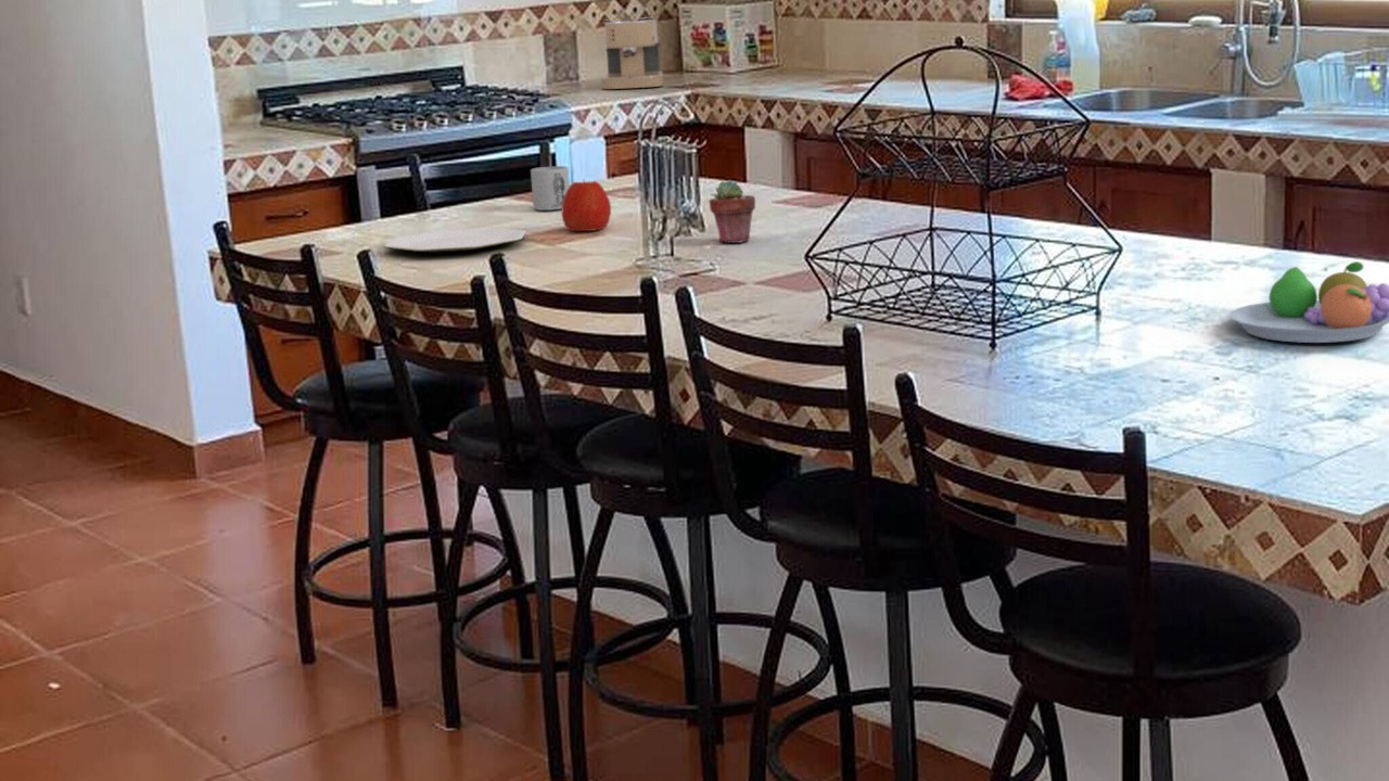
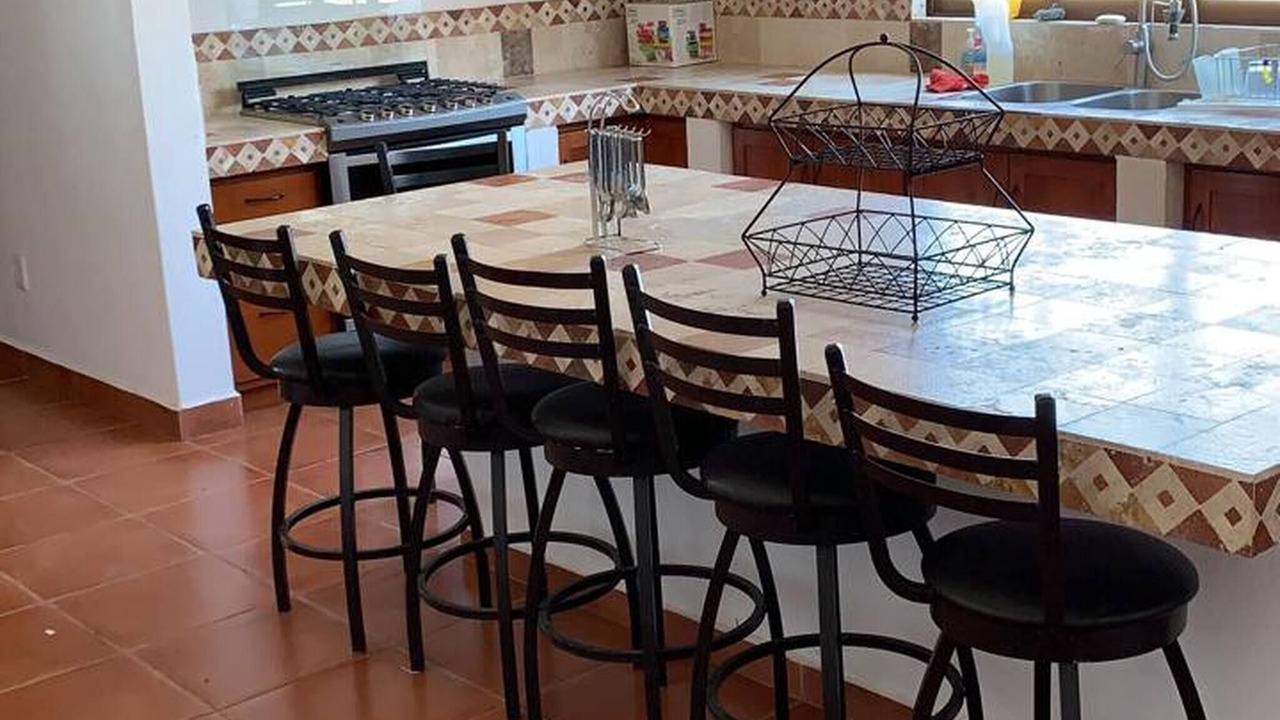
- plate (456, 241)
- apple (585, 204)
- mug (547, 188)
- coffee maker (630, 51)
- potted succulent (732, 209)
- fruit bowl (1313, 297)
